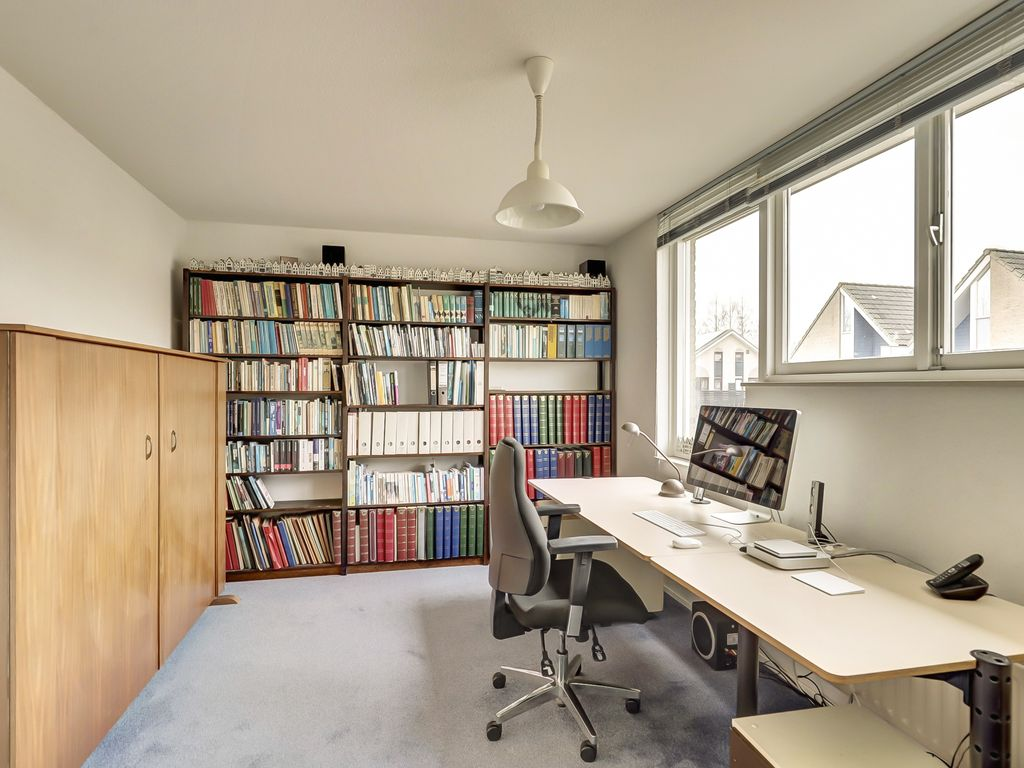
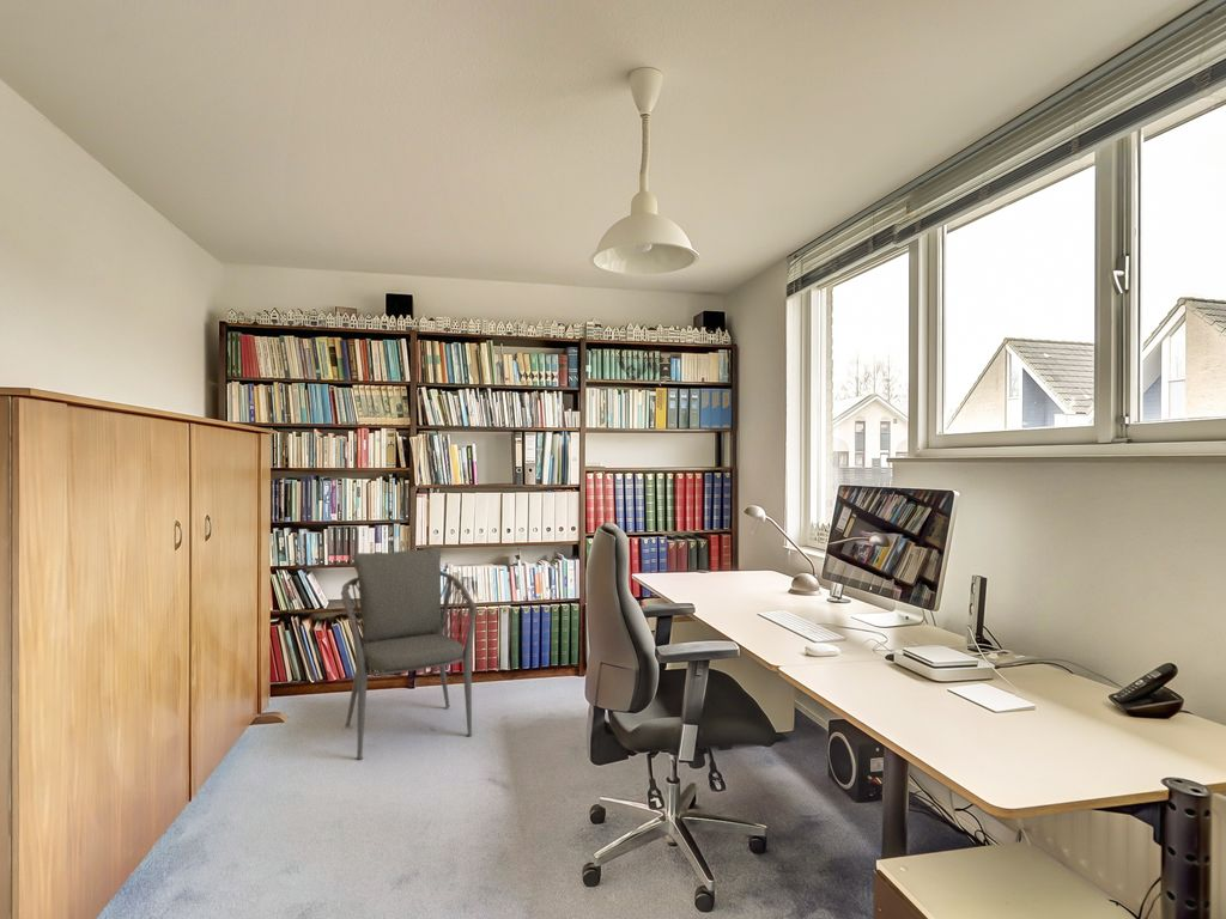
+ armchair (407, 641)
